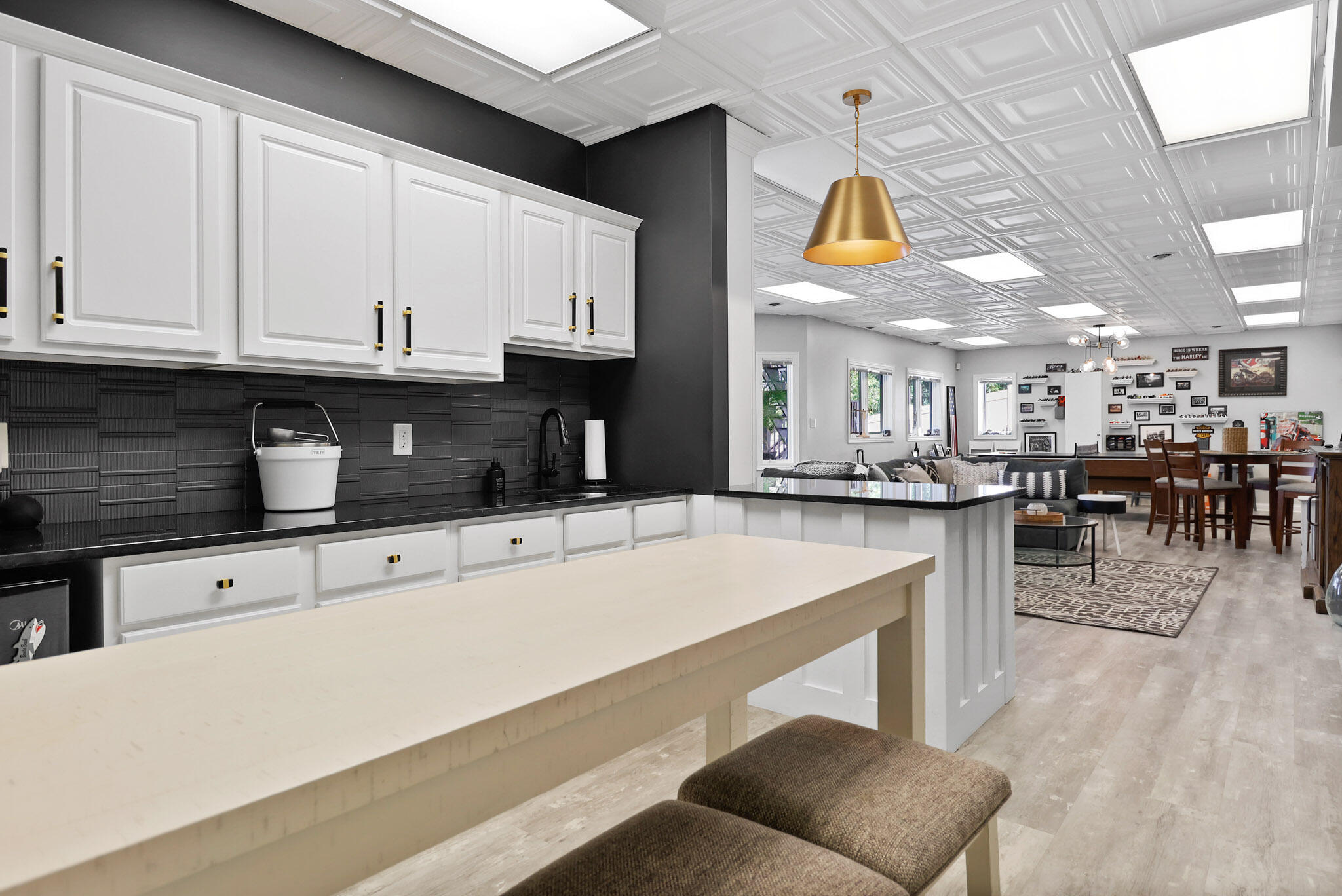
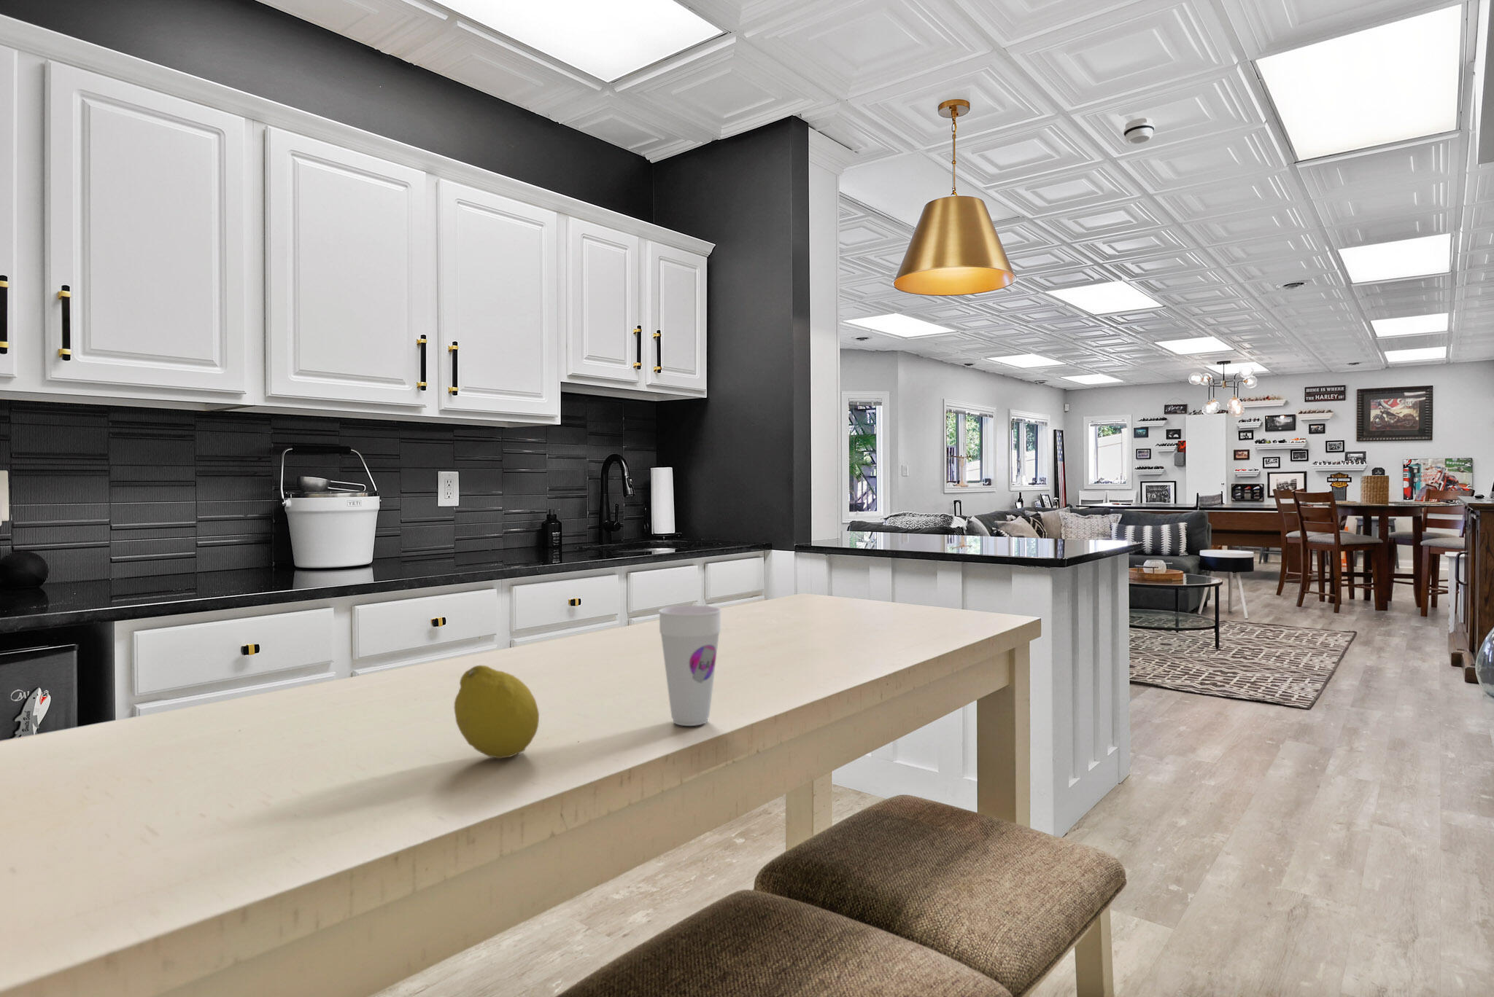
+ cup (690, 665)
+ smoke detector (1139, 131)
+ fruit (497, 710)
